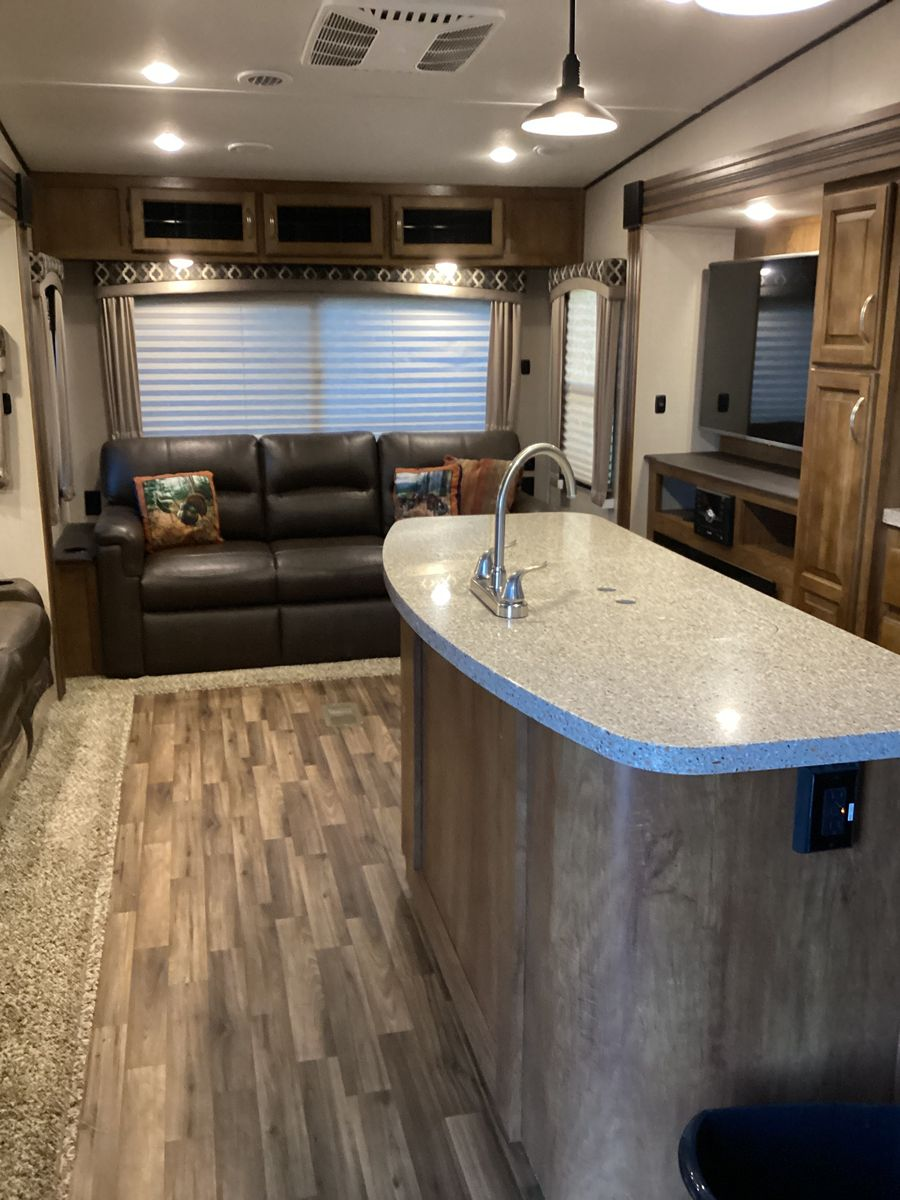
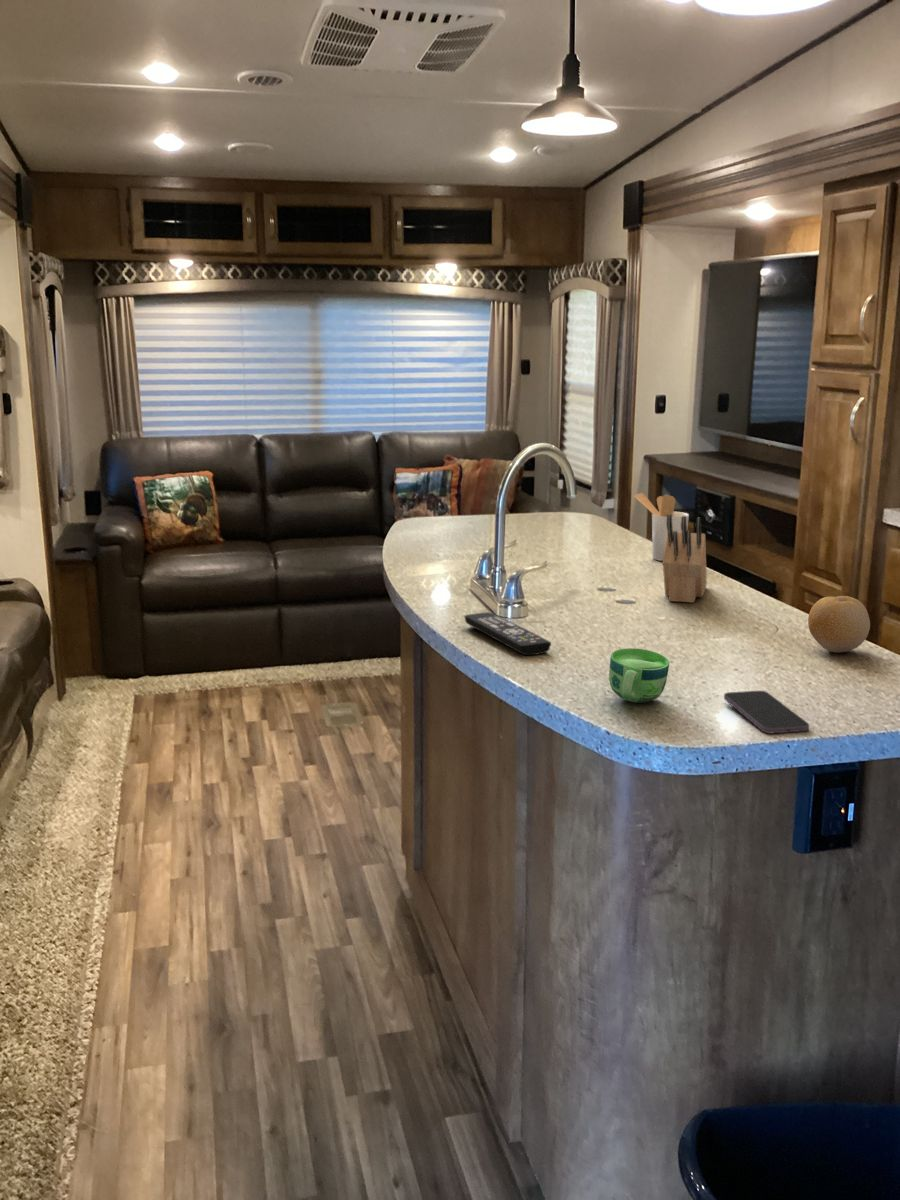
+ utensil holder (660, 525)
+ remote control (505, 632)
+ cup (638, 679)
+ knife block (685, 552)
+ smartphone (764, 711)
+ fruit (839, 624)
